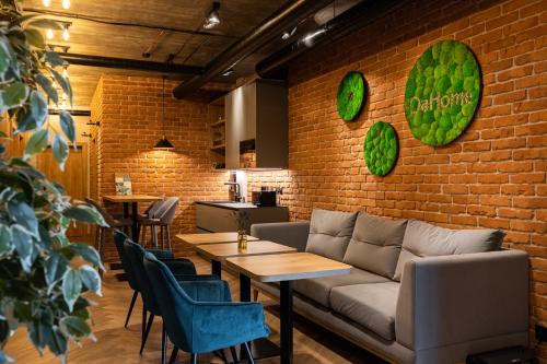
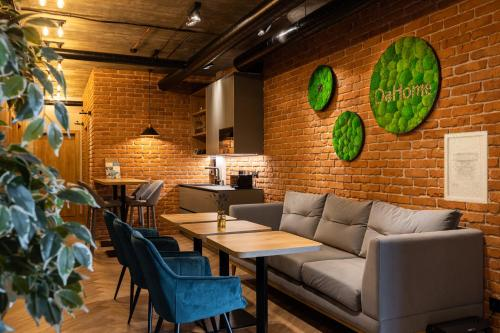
+ wall art (465, 167)
